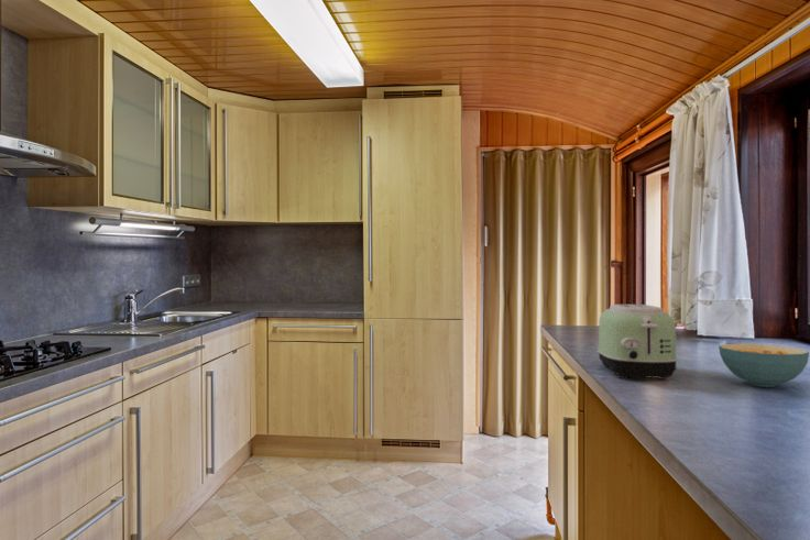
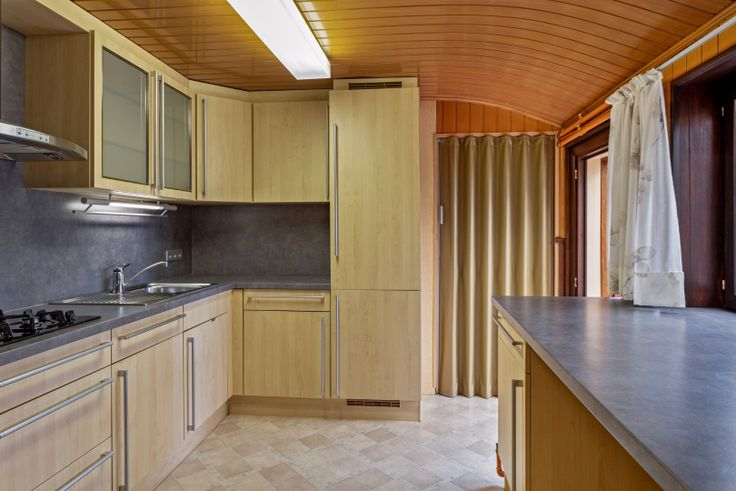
- toaster (636, 339)
- cereal bowl (762, 366)
